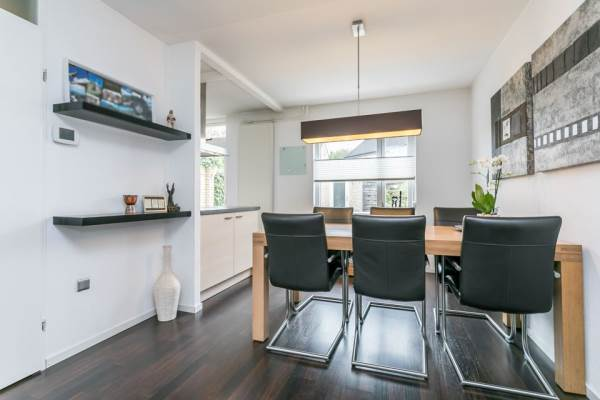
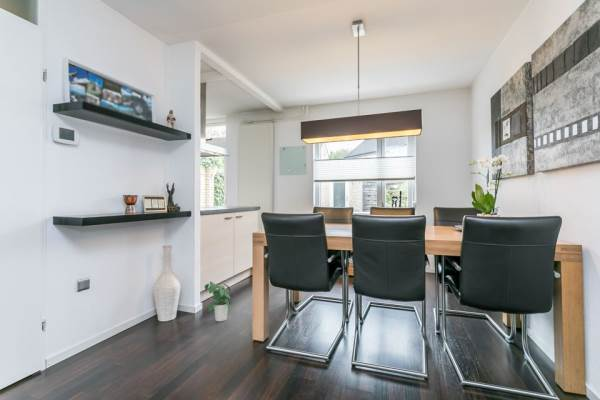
+ potted plant (218, 300)
